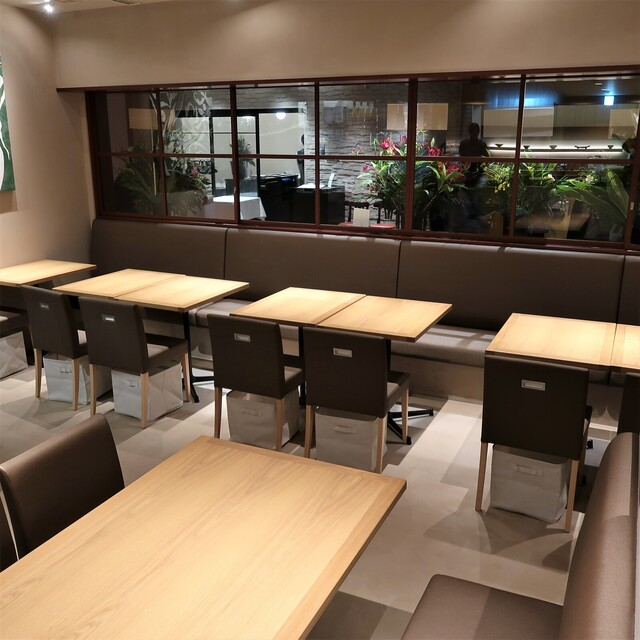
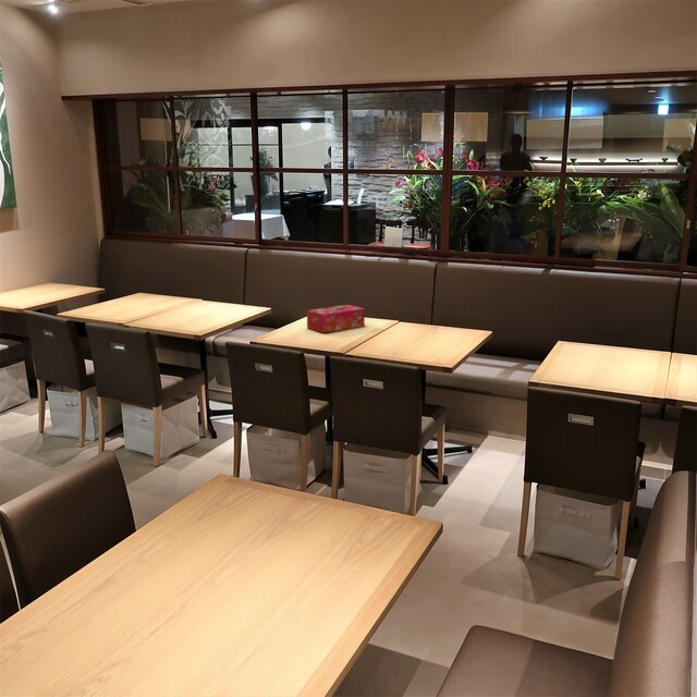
+ tissue box (335, 318)
